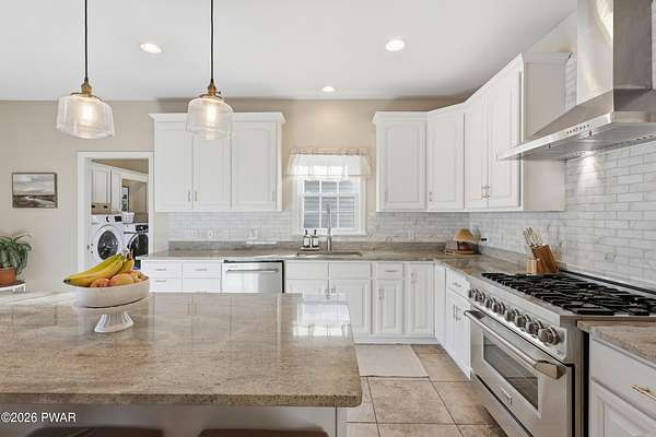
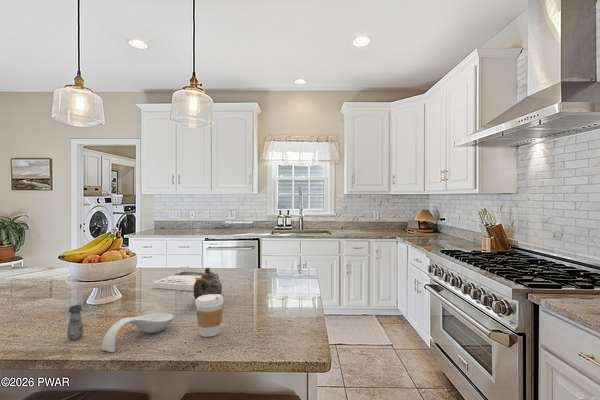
+ coffee cup (209, 314)
+ salt shaker (75, 321)
+ spoon rest (140, 325)
+ teapot (207, 284)
+ book (187, 280)
